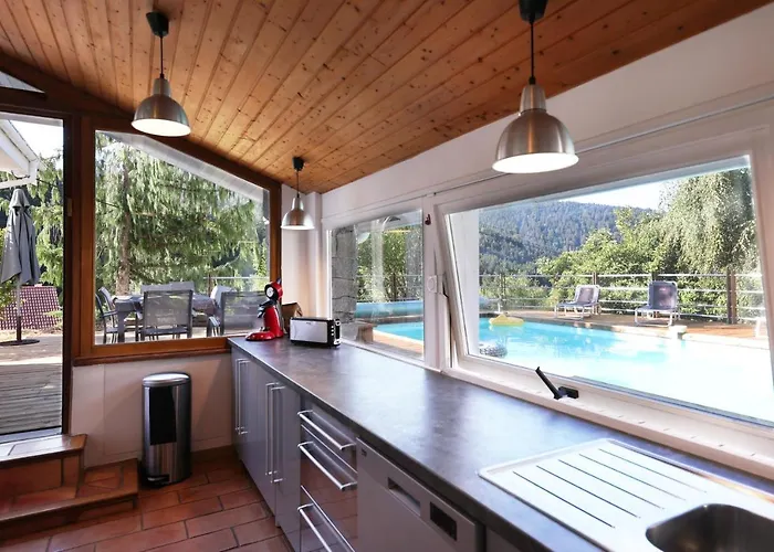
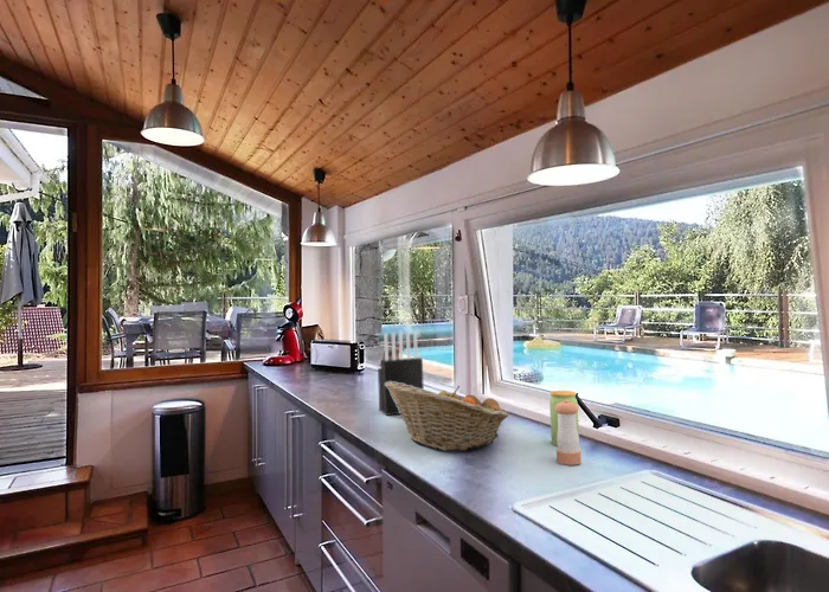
+ knife block (399, 371)
+ pepper shaker (567, 430)
+ jar (557, 418)
+ fruit basket (444, 410)
